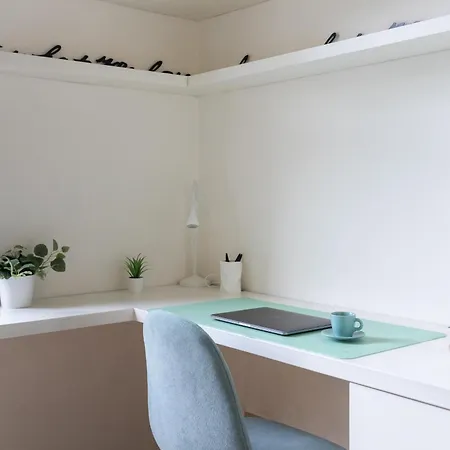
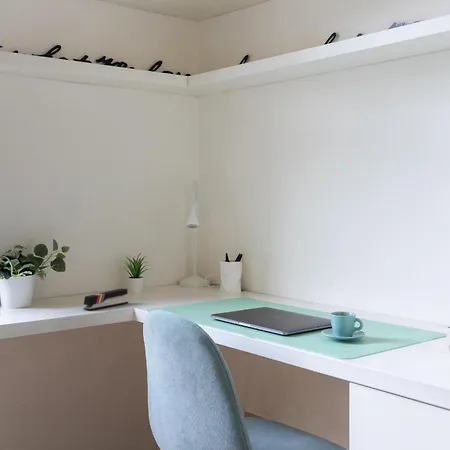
+ stapler (106, 298)
